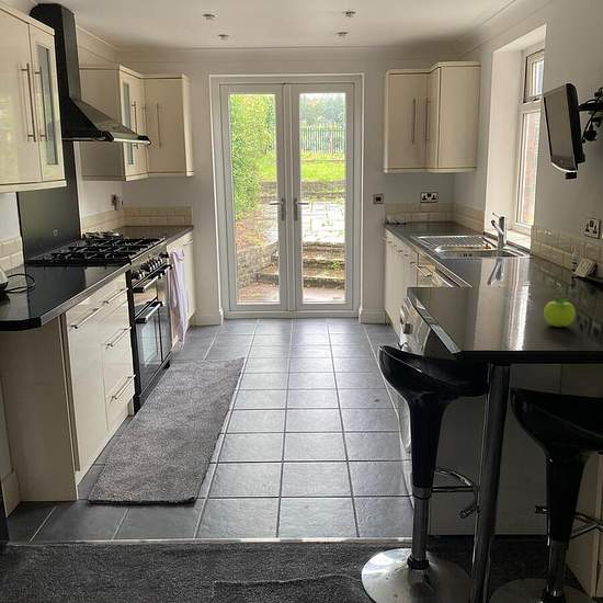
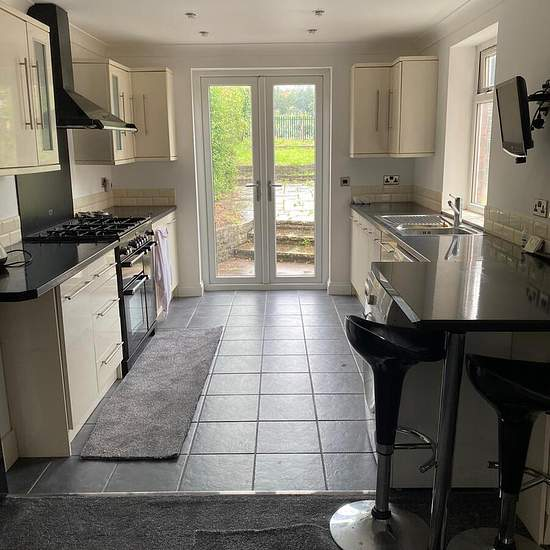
- fruit (559, 310)
